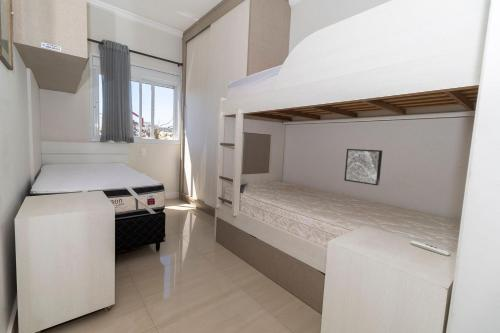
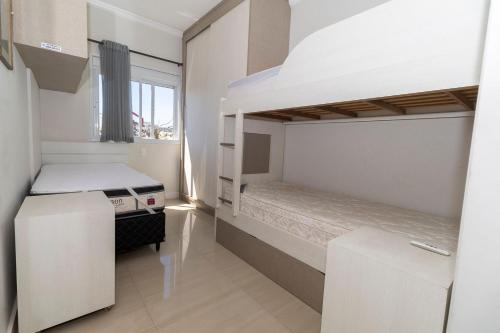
- wall art (362, 166)
